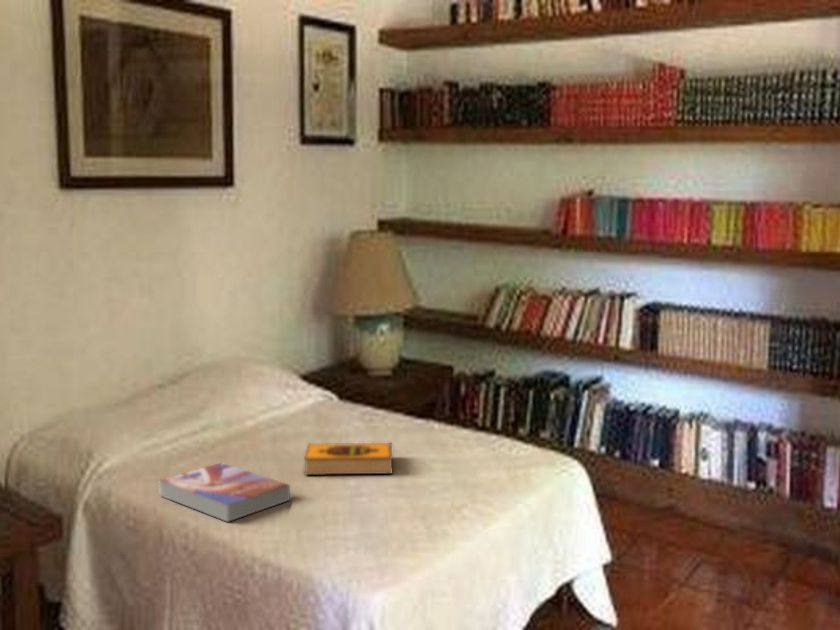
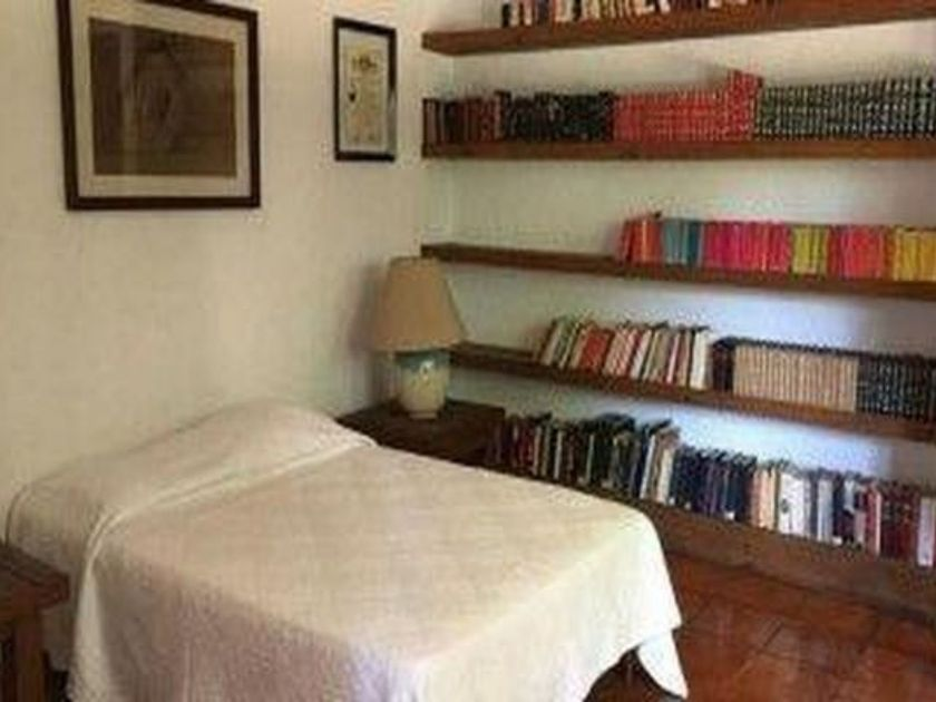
- hardback book (349, 457)
- textbook (224, 490)
